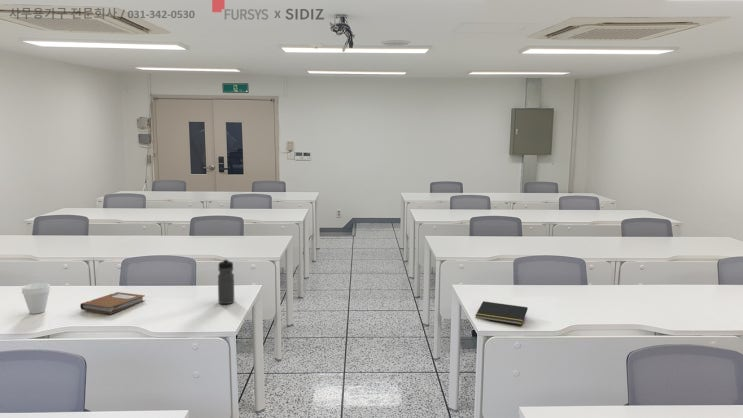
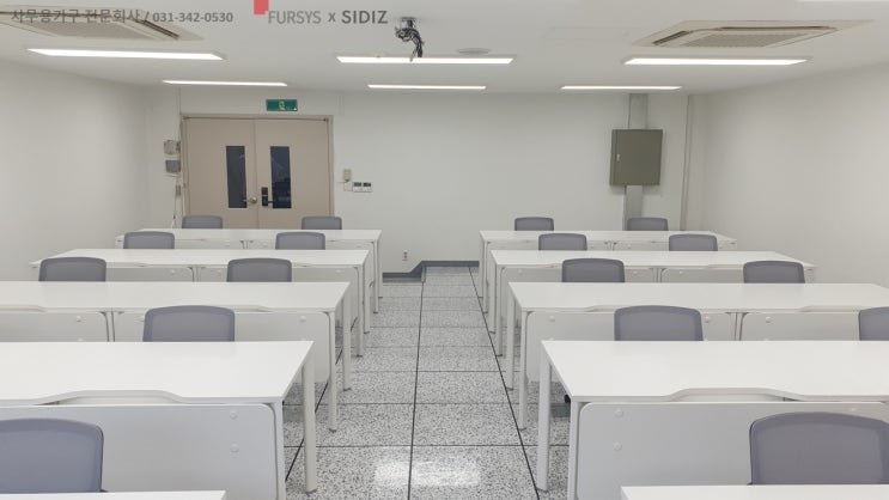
- notebook (114, 301)
- water bottle (226, 280)
- cup (36, 298)
- notepad (501, 312)
